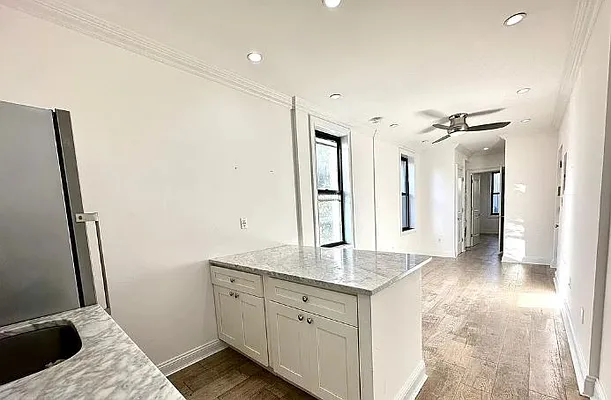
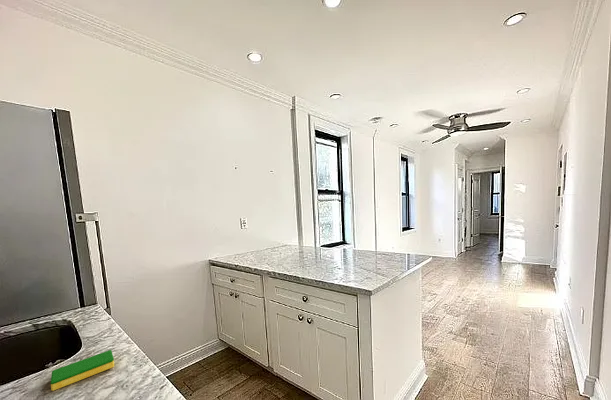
+ dish sponge (84, 368)
